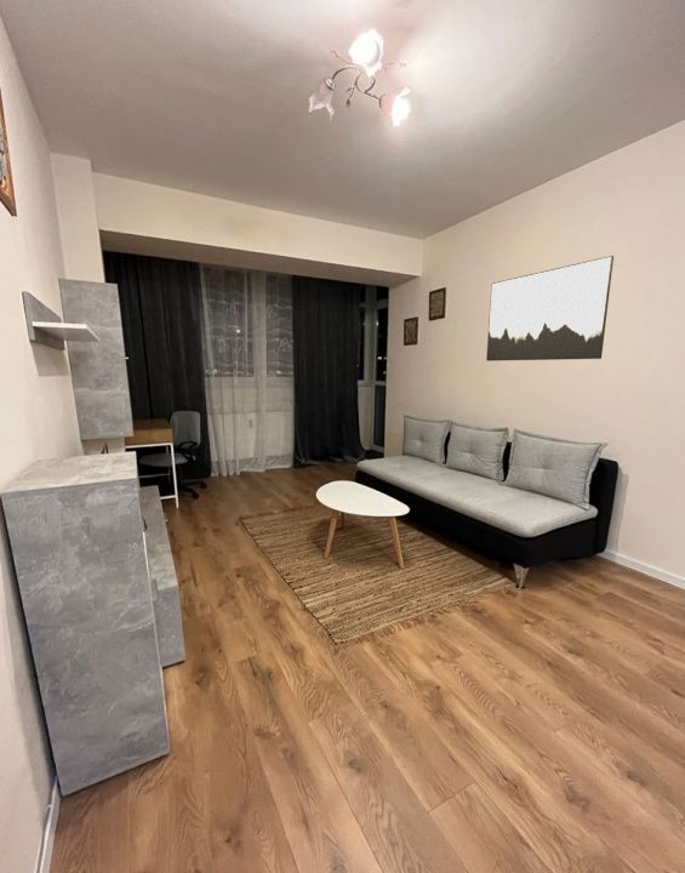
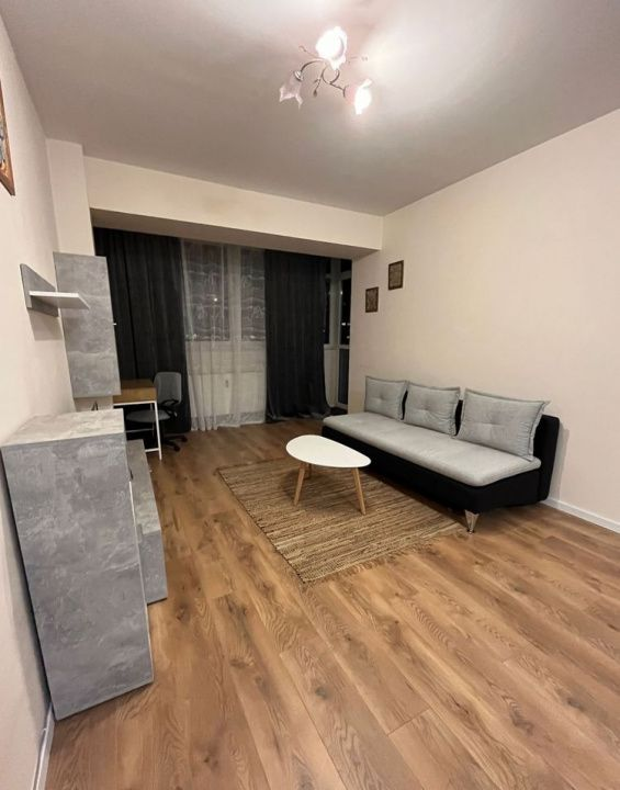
- wall art (540, 316)
